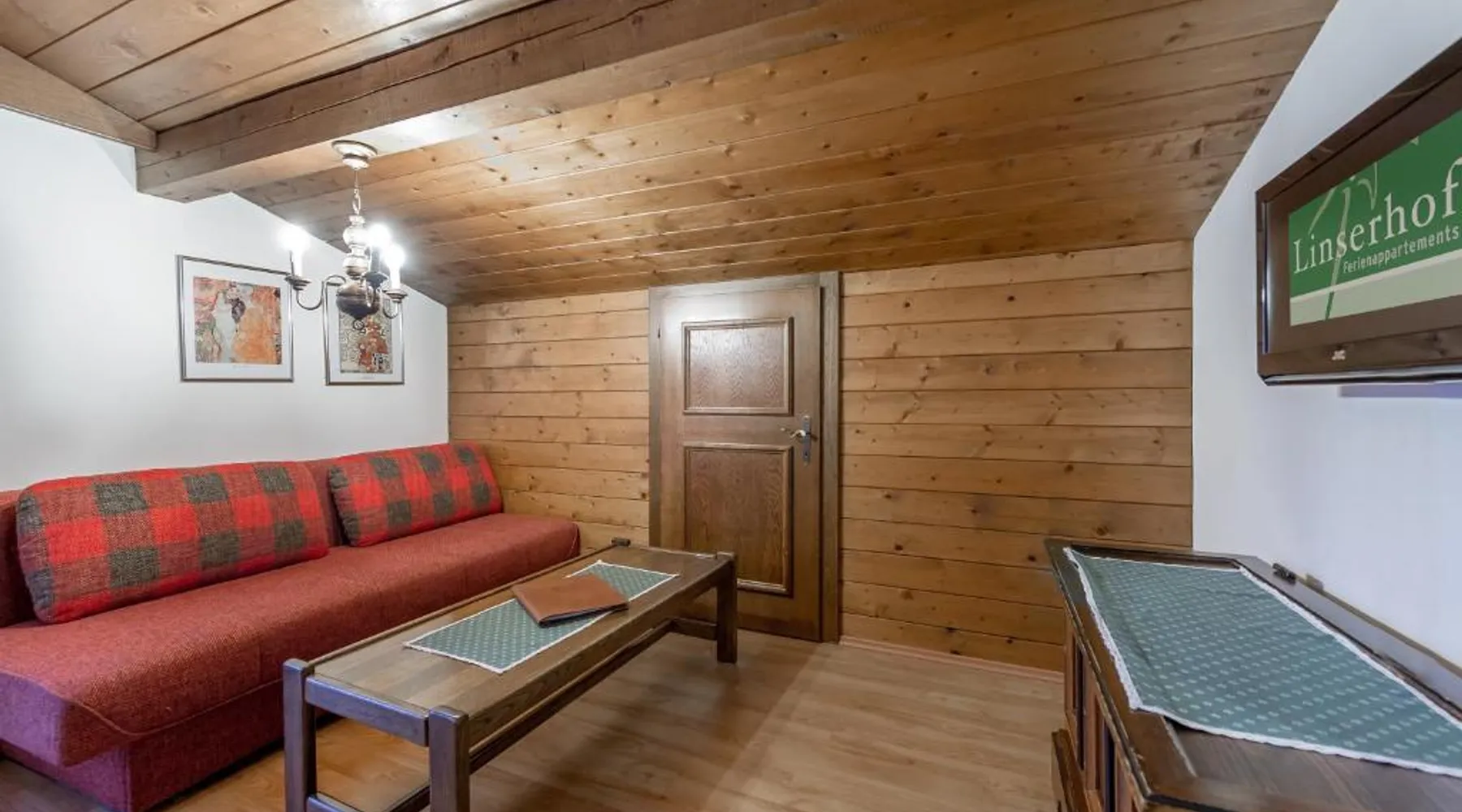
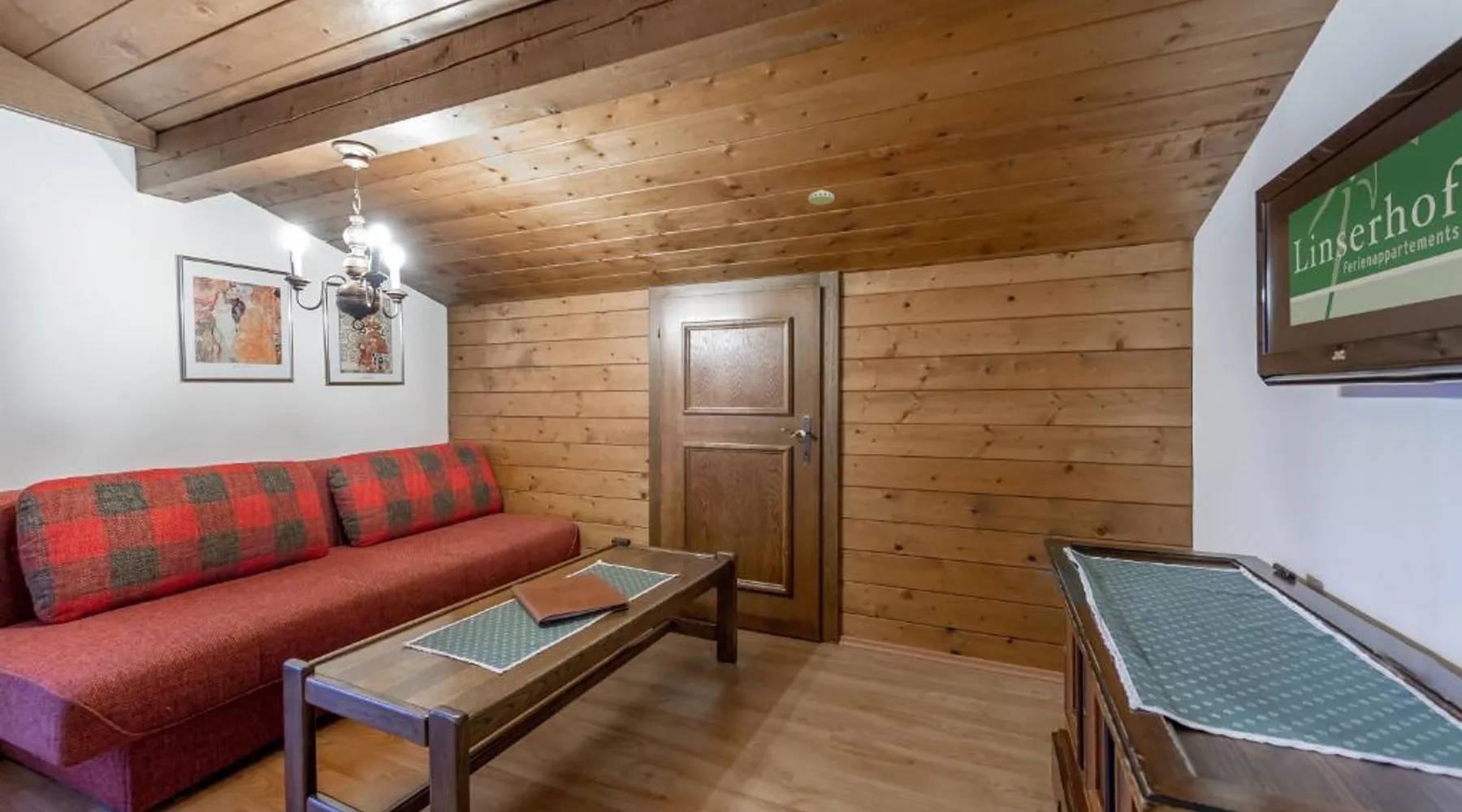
+ smoke detector (821, 197)
